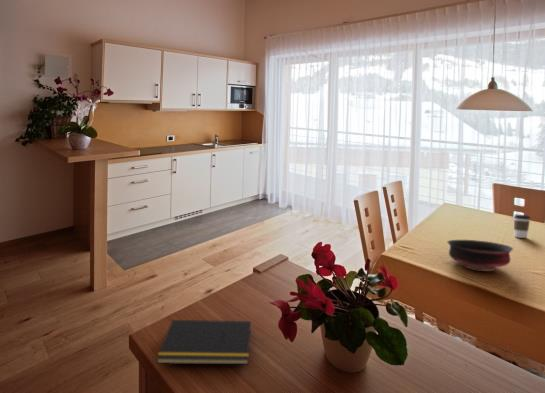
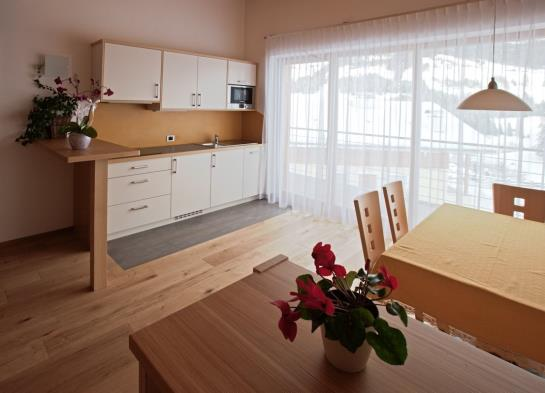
- notepad (207, 340)
- coffee cup (521, 226)
- bowl (478, 256)
